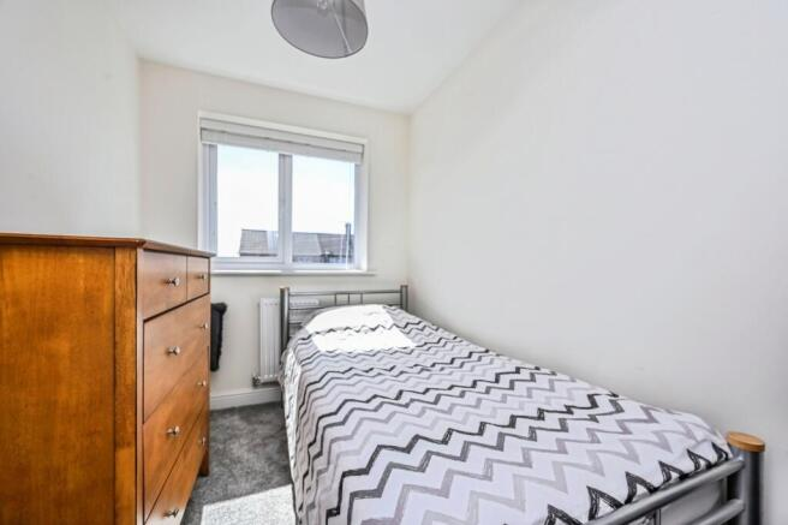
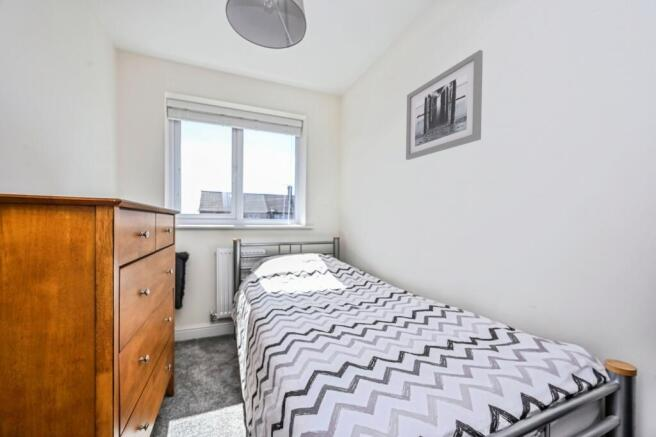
+ wall art (438, 113)
